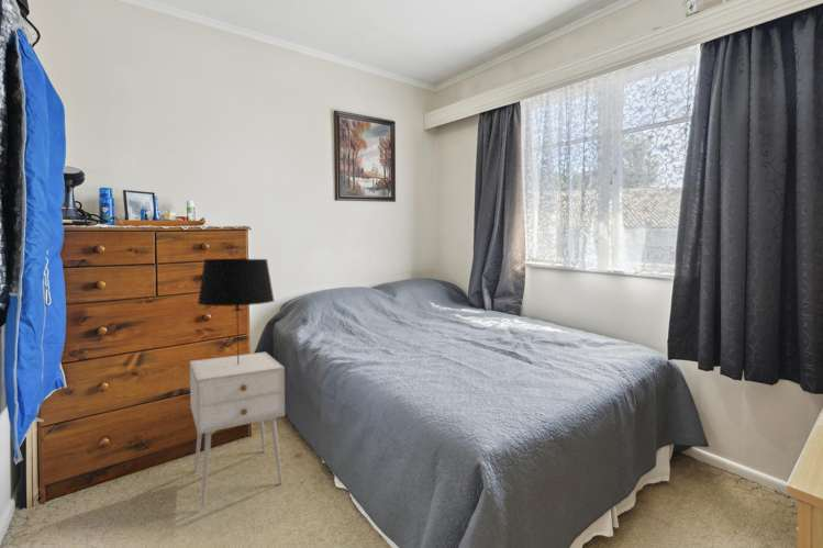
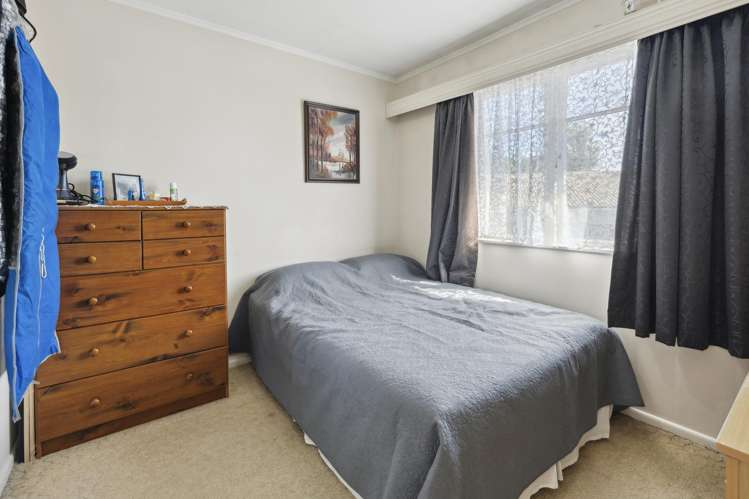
- nightstand (236, 421)
- table lamp (237, 311)
